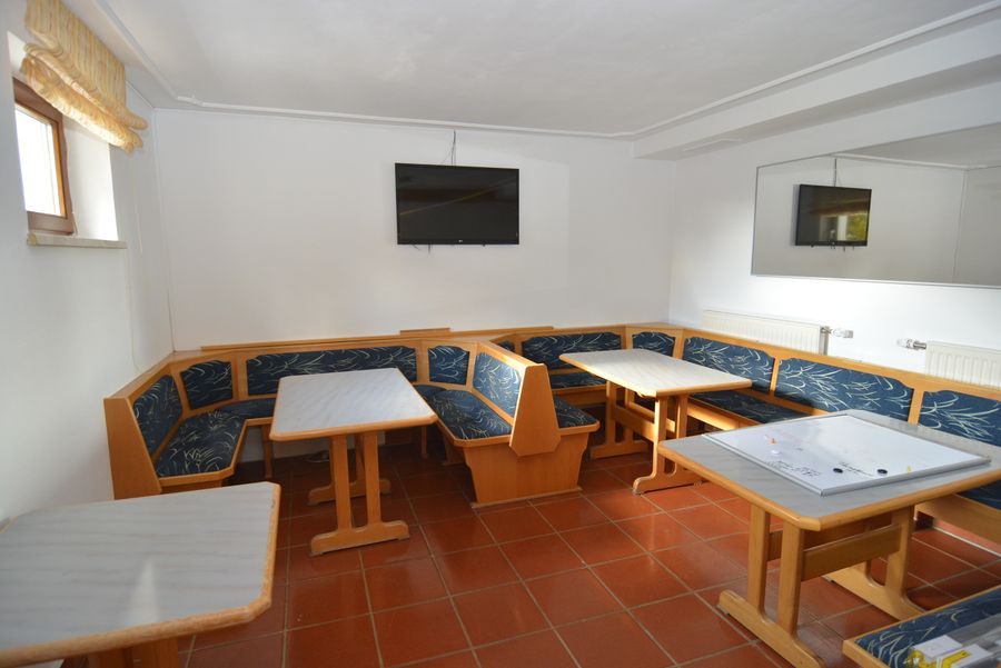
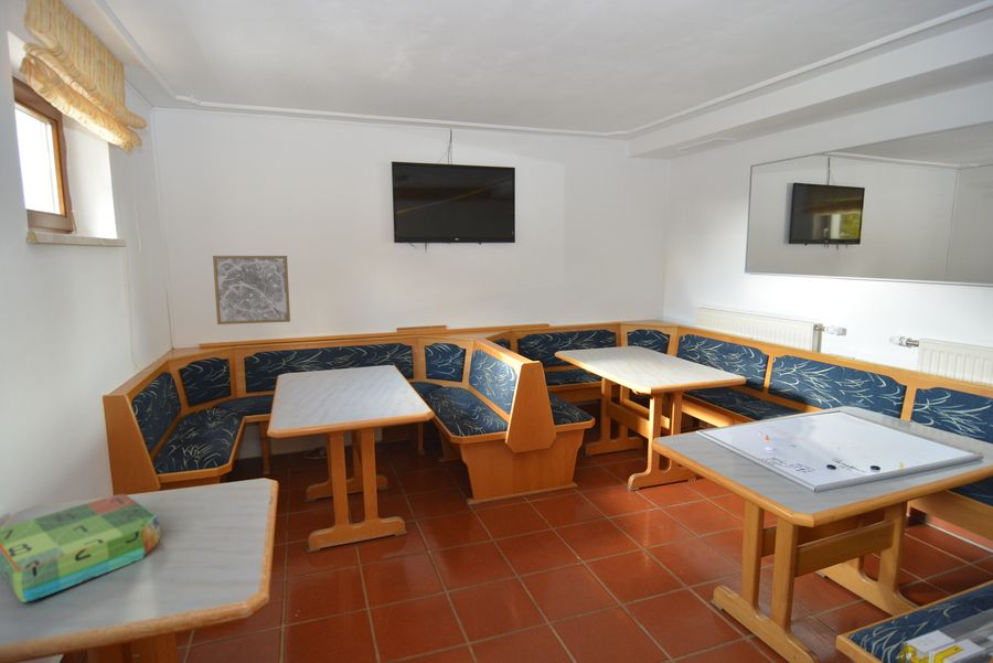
+ wall art (253, 289)
+ board game (79, 539)
